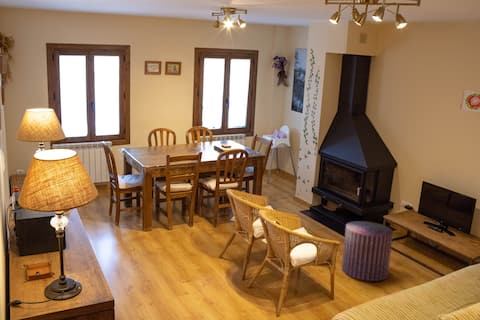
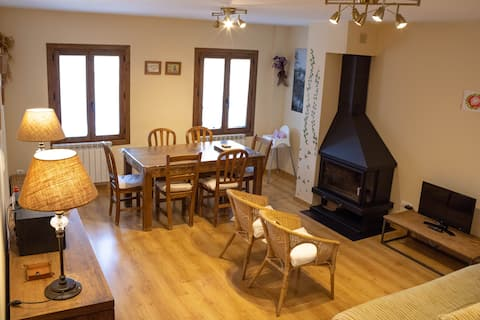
- pouf (366, 249)
